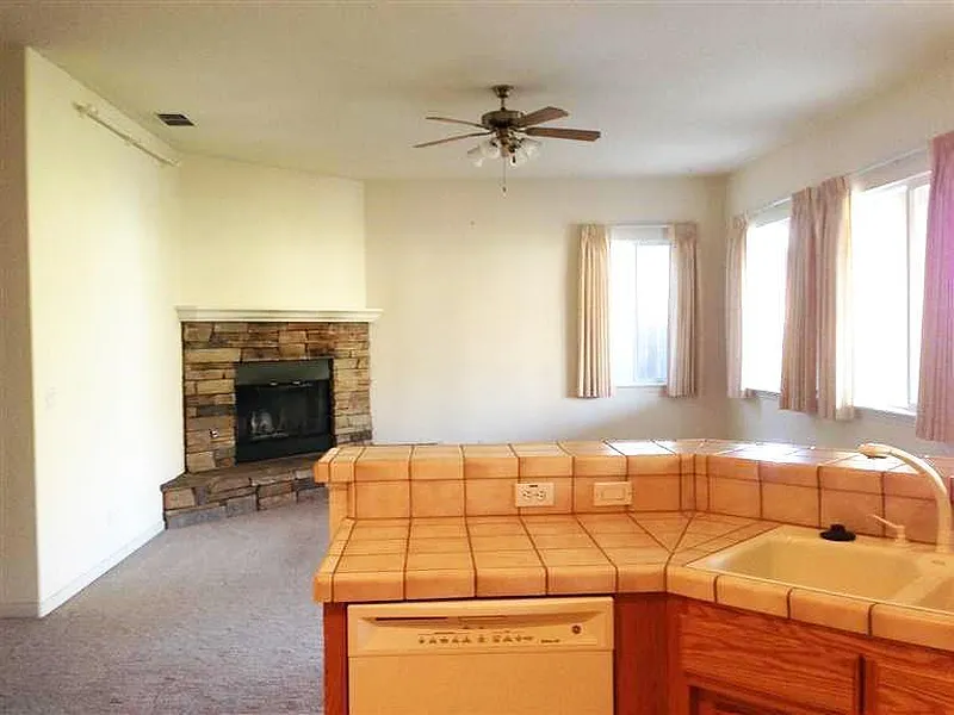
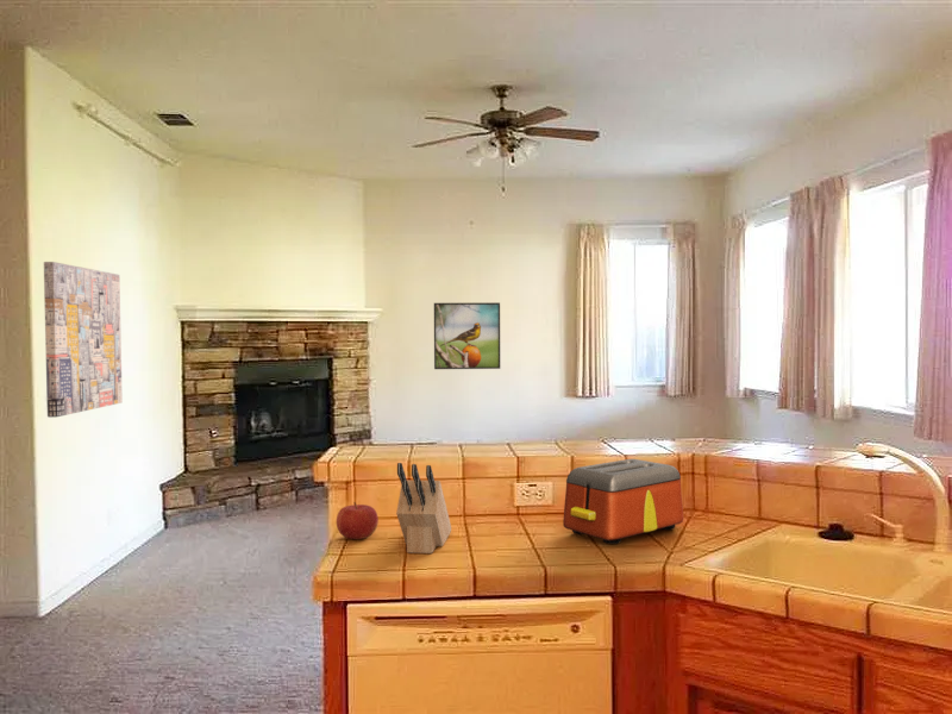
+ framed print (466, 336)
+ wall art (86, 339)
+ toaster (621, 499)
+ fruit (357, 519)
+ knife block (424, 500)
